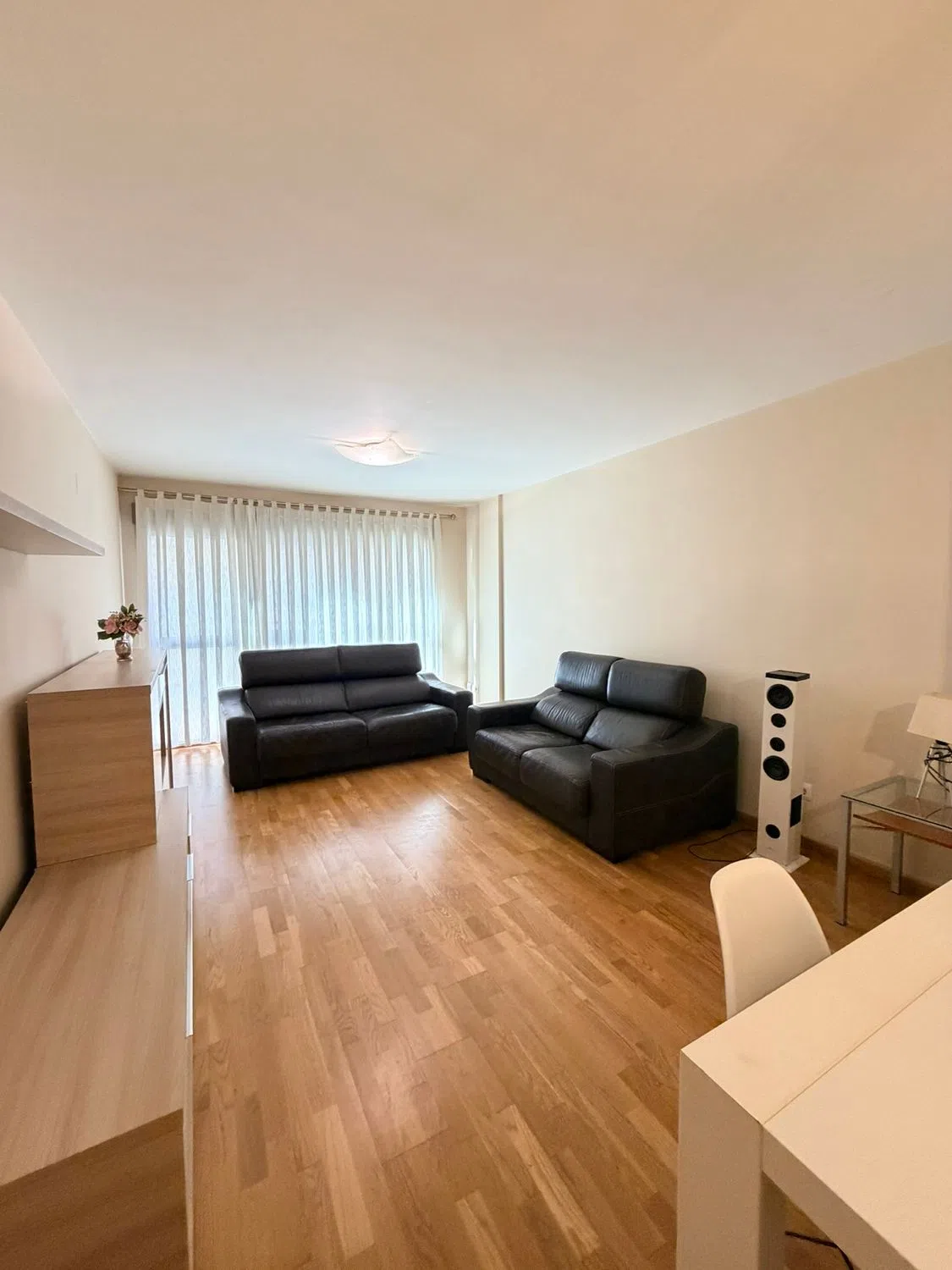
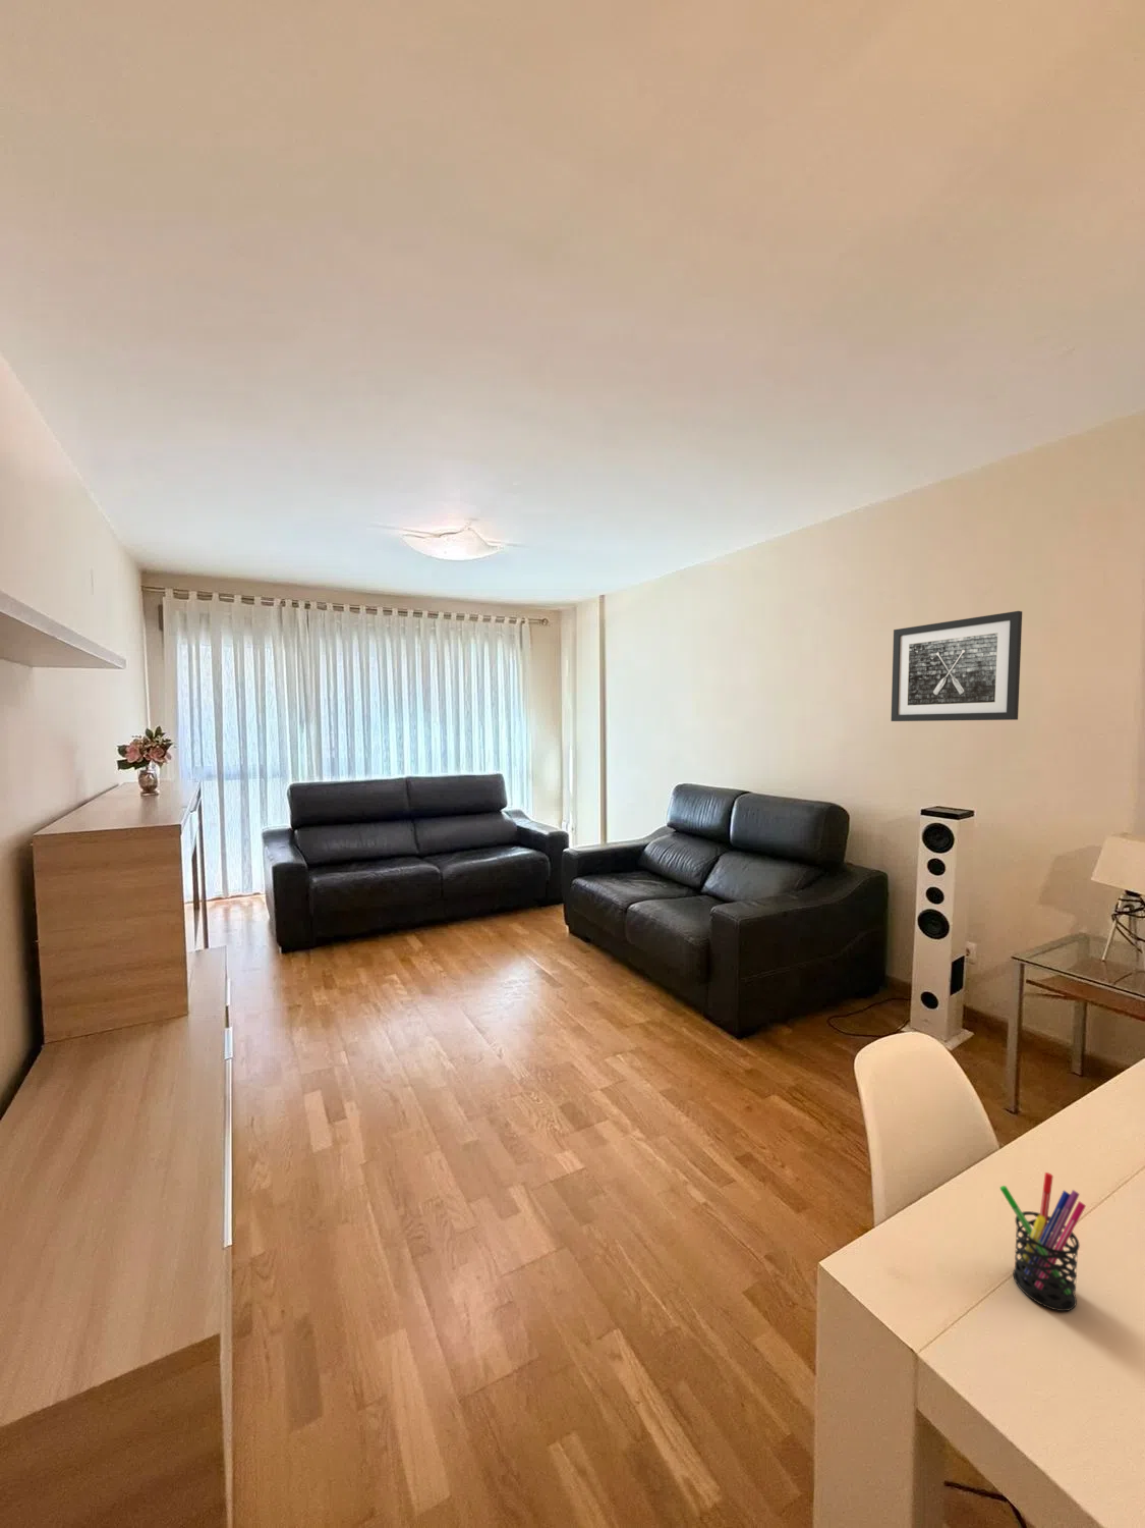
+ pen holder (1038, 1232)
+ wall art (950, 670)
